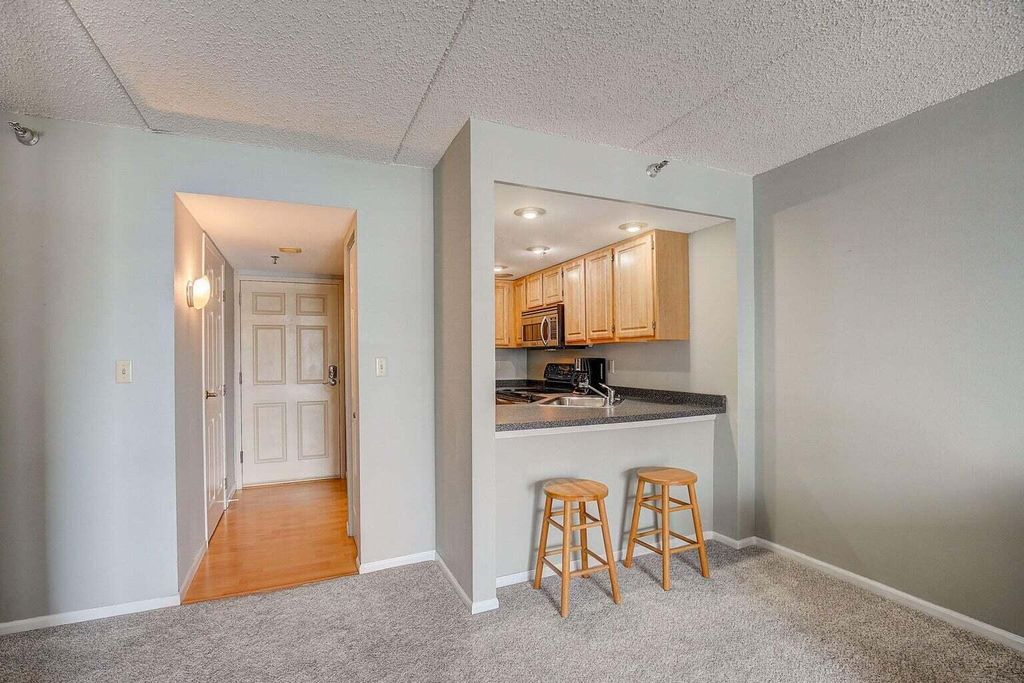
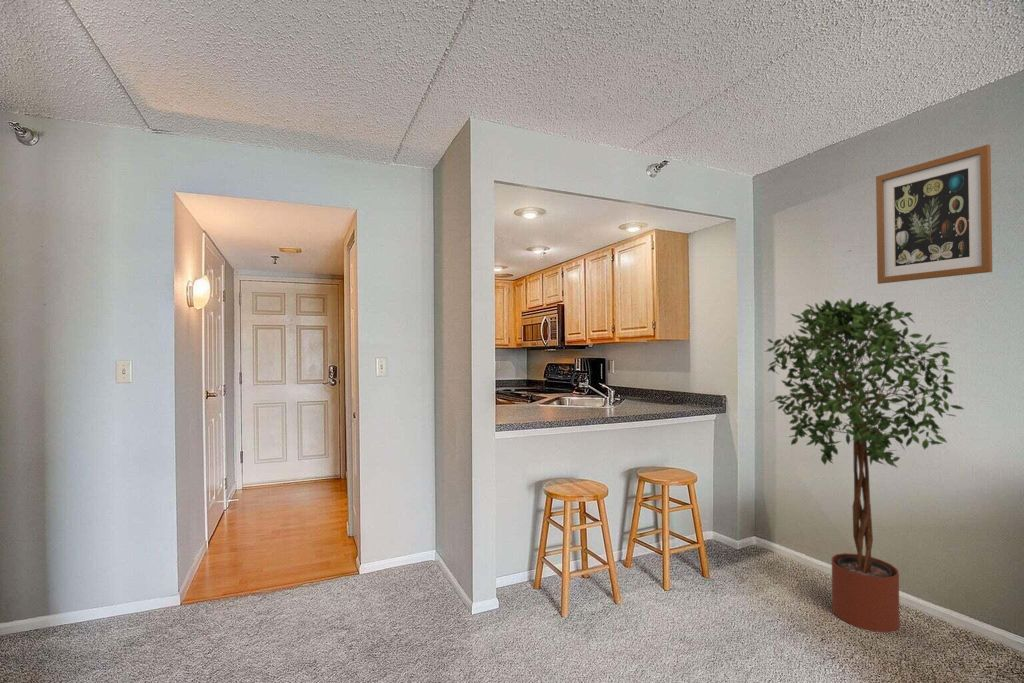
+ wall art (929, 220)
+ potted tree (853, 454)
